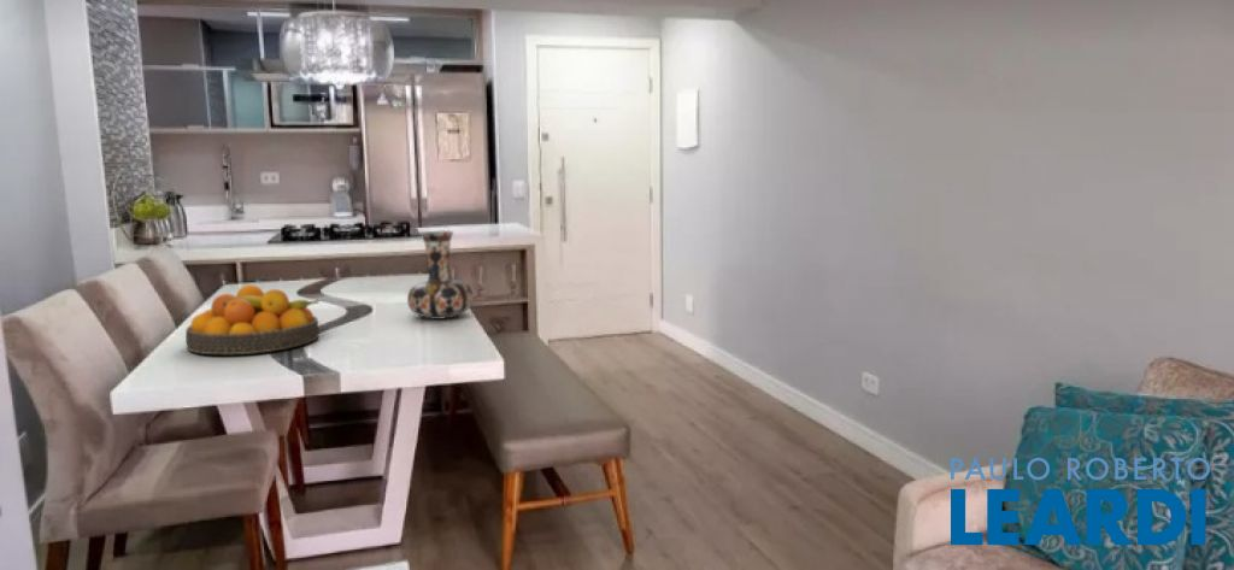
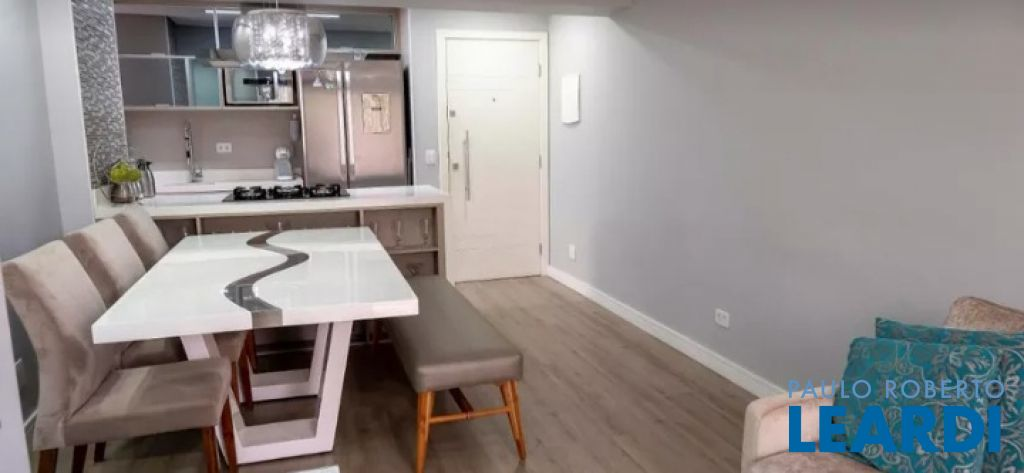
- fruit bowl (252, 315)
- decorative vase (439, 274)
